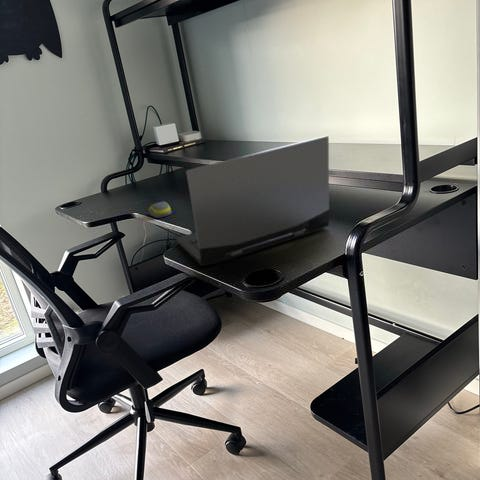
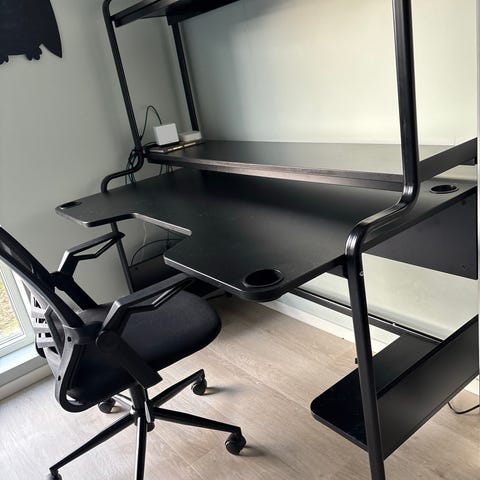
- laptop computer (246, 194)
- computer mouse (159, 208)
